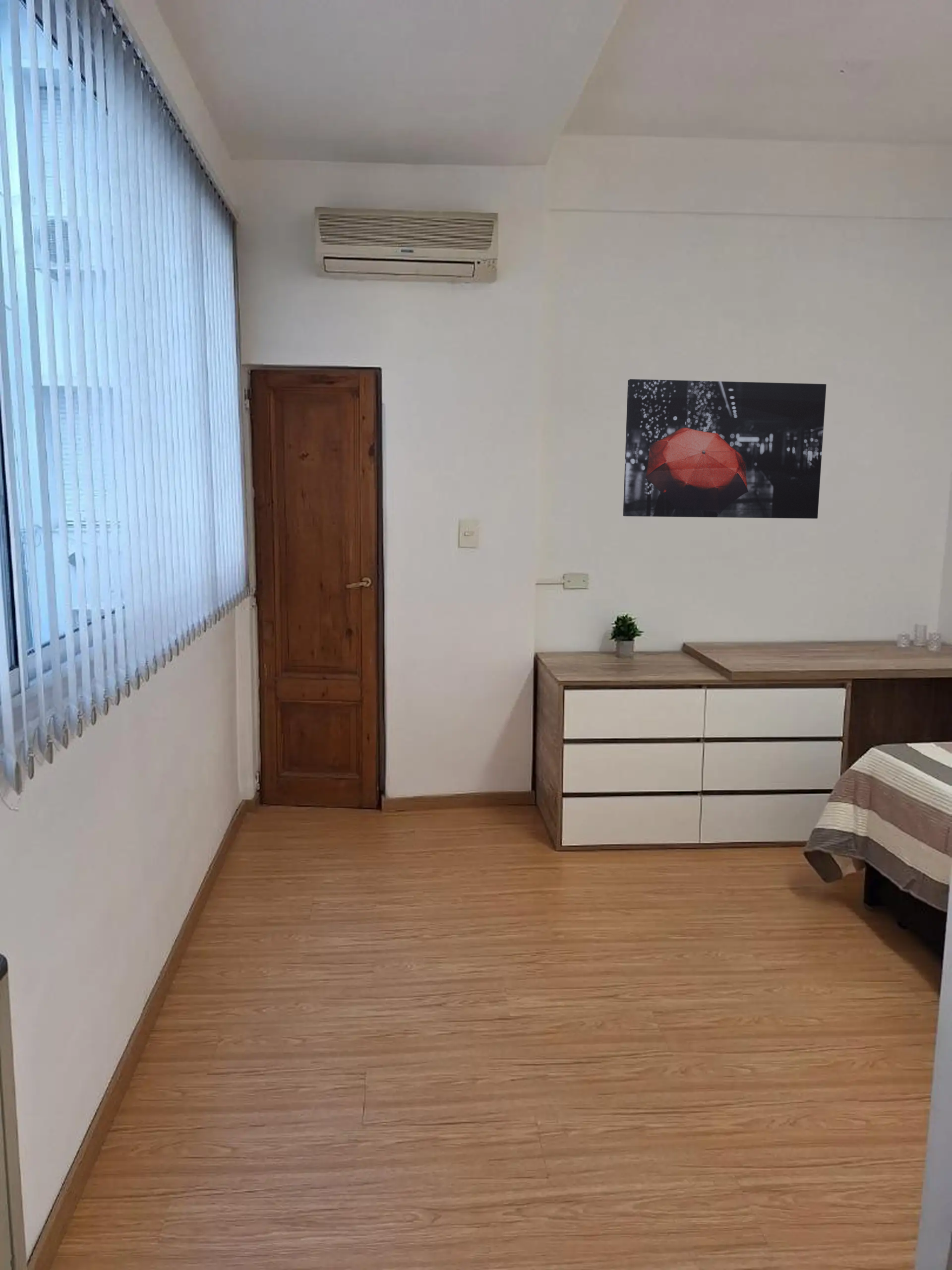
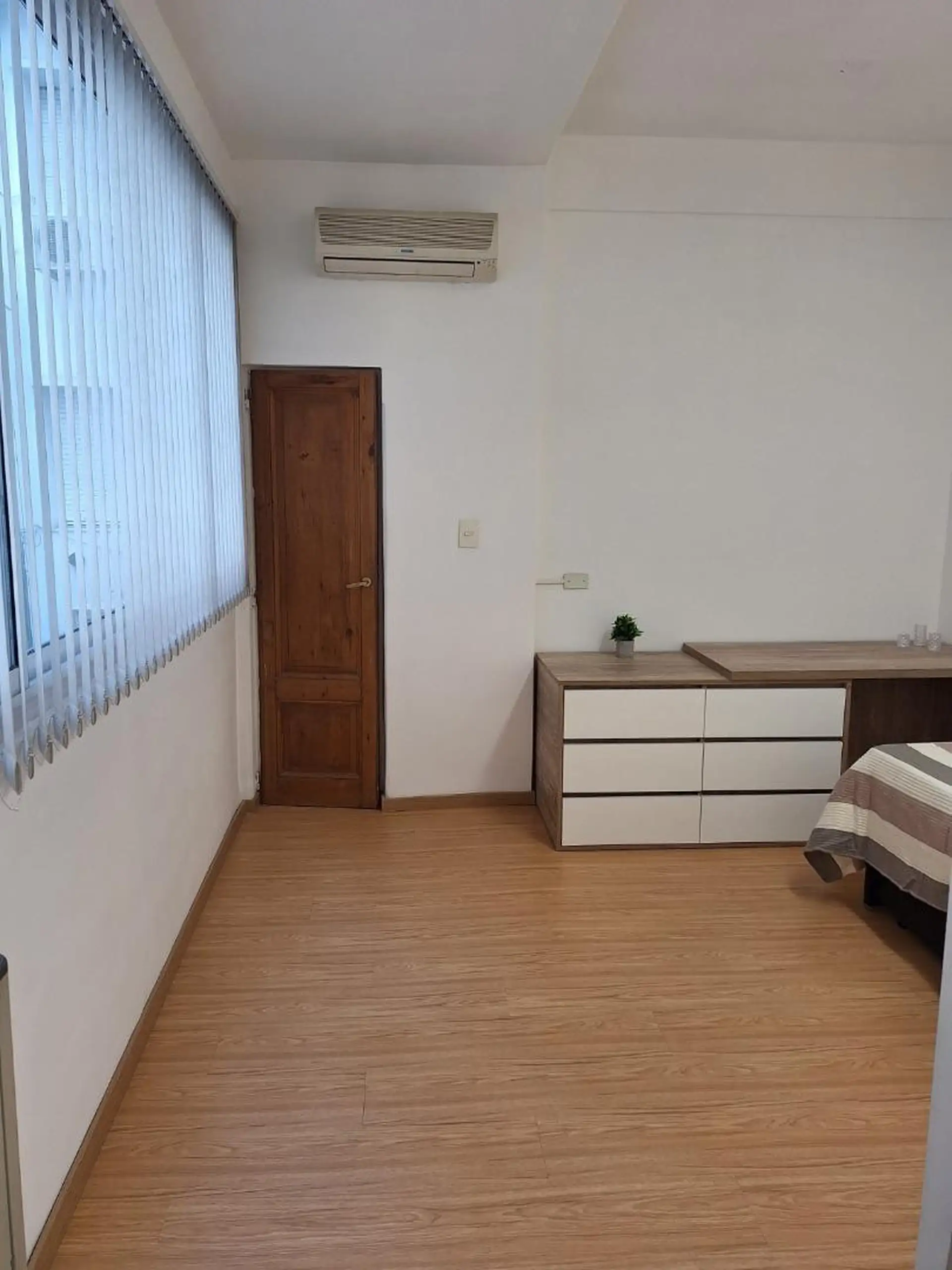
- wall art (724, 450)
